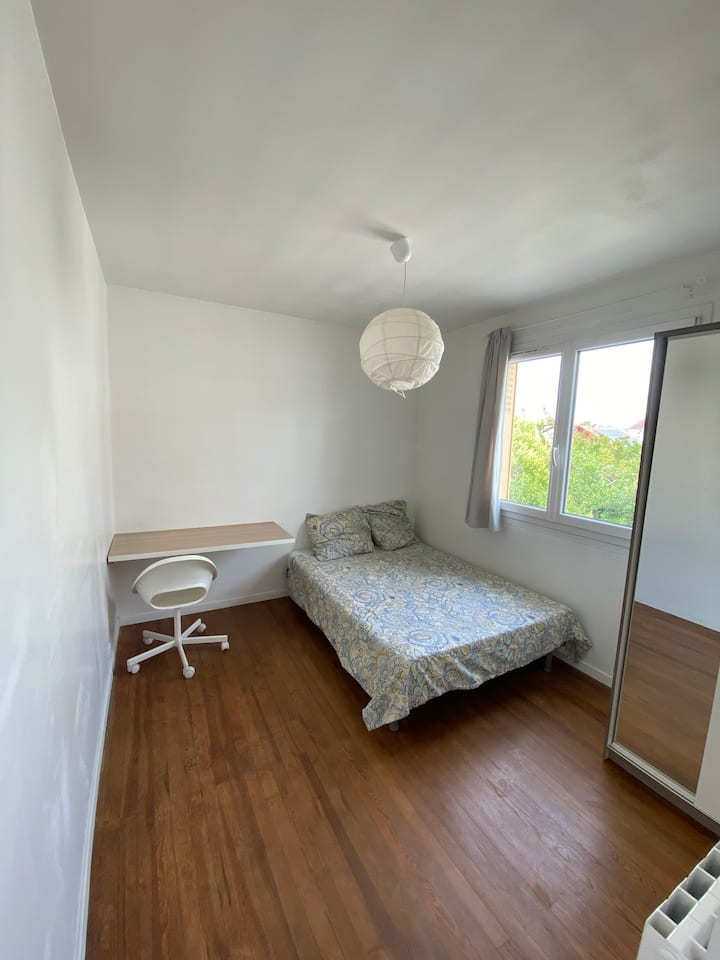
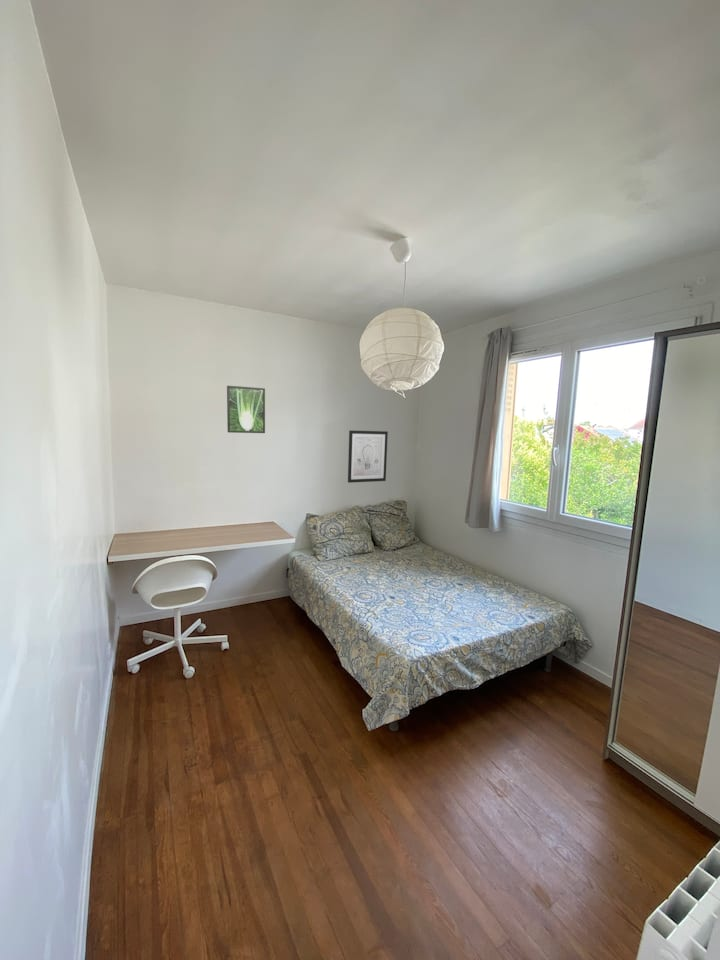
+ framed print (246, 410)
+ wall art (368, 456)
